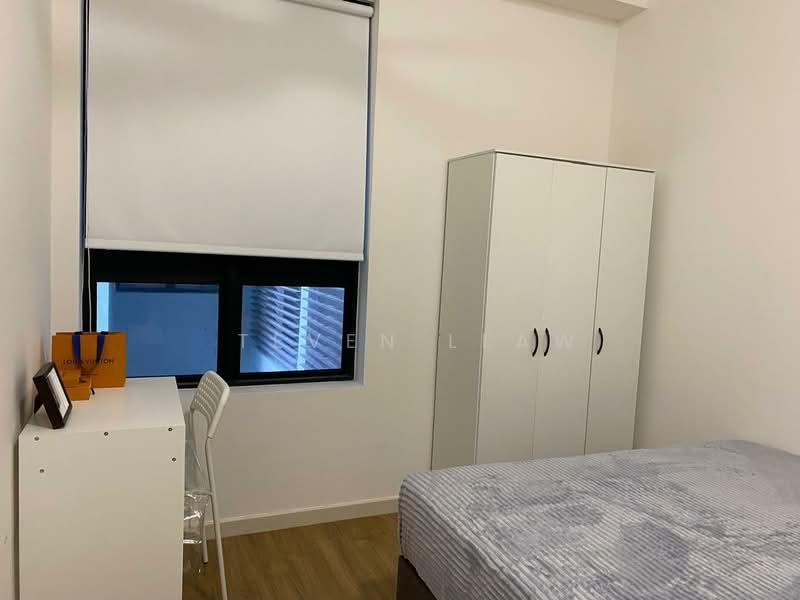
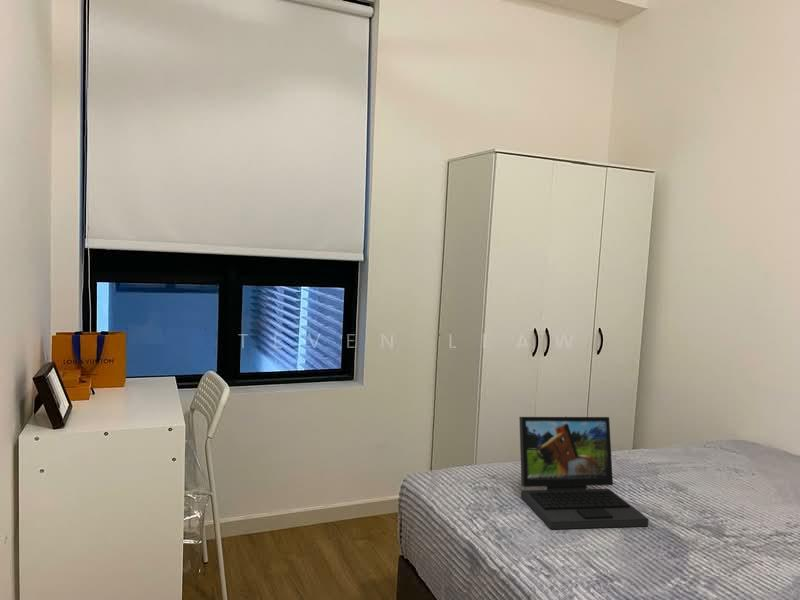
+ laptop (580, 467)
